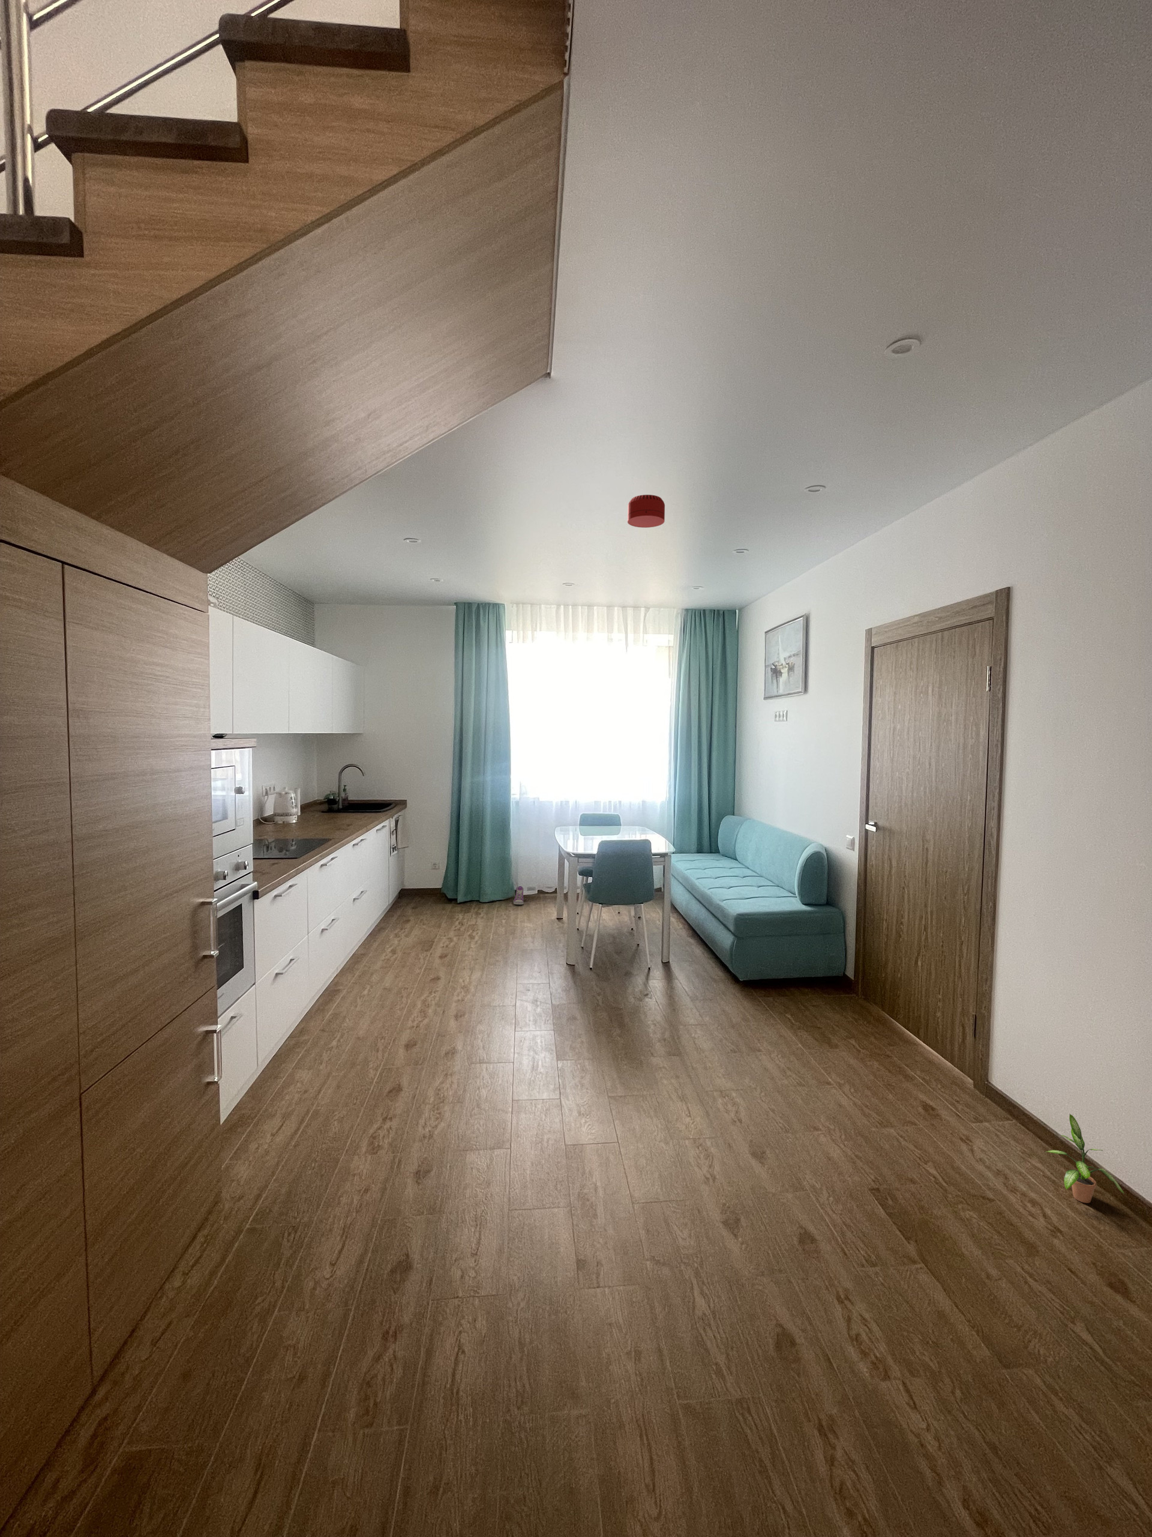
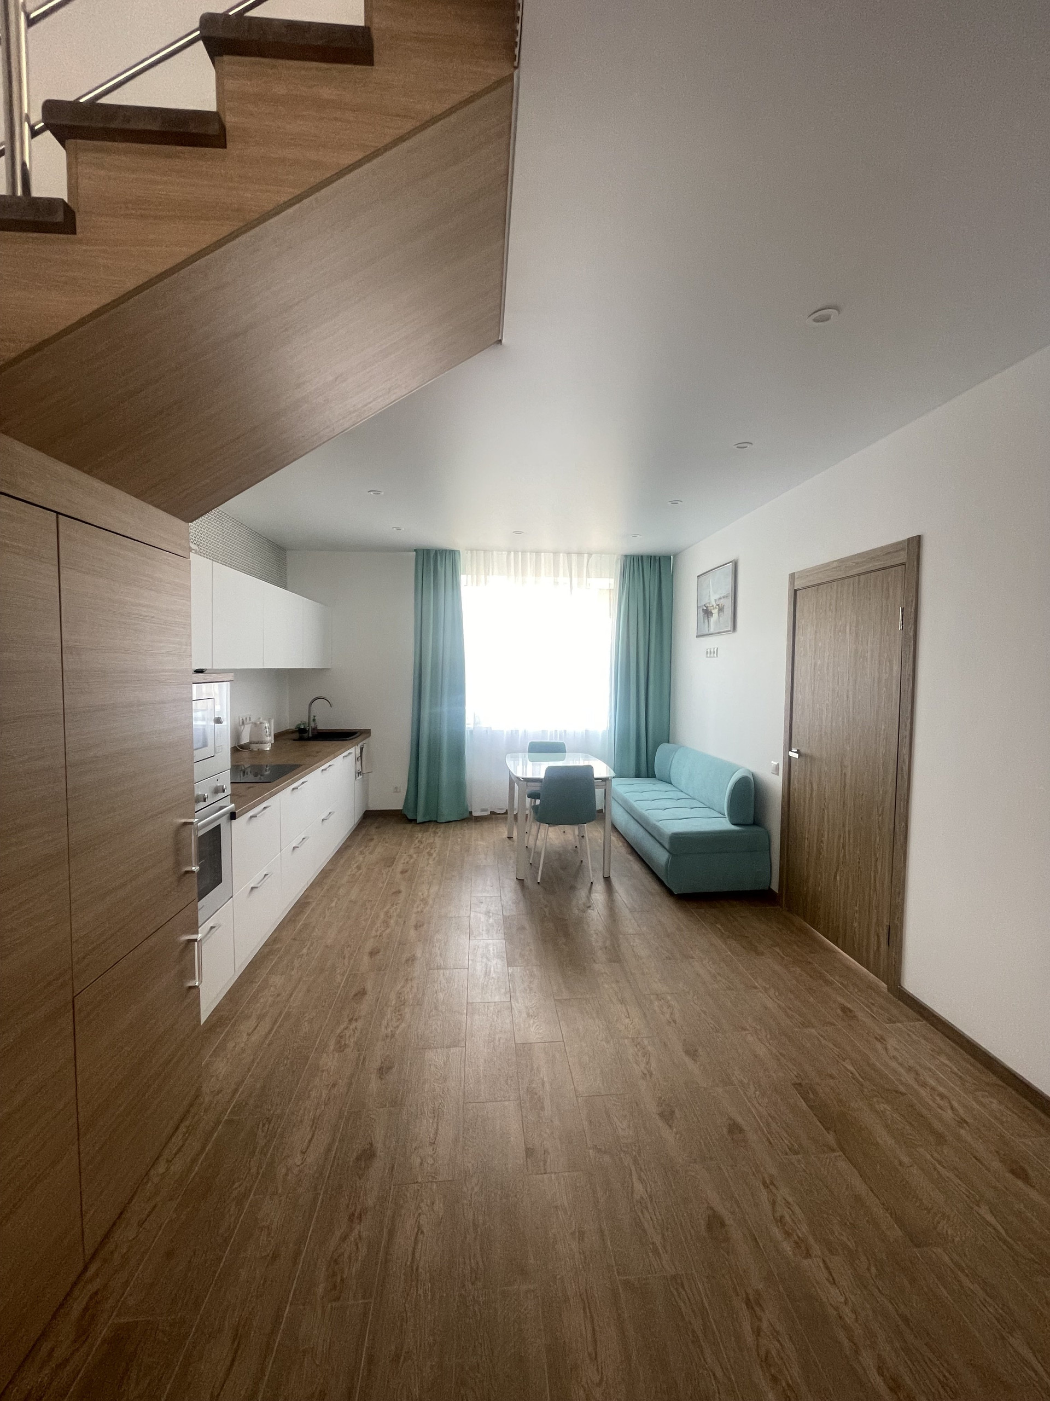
- smoke detector (646, 511)
- sneaker (518, 894)
- potted plant (1084, 1157)
